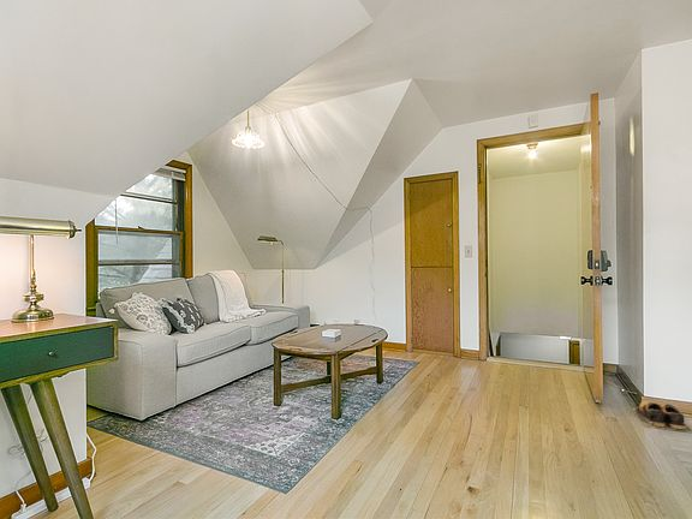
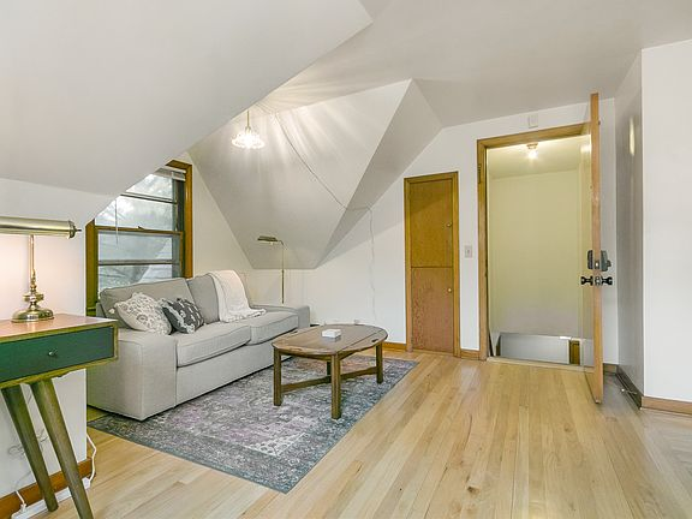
- shoes (660, 411)
